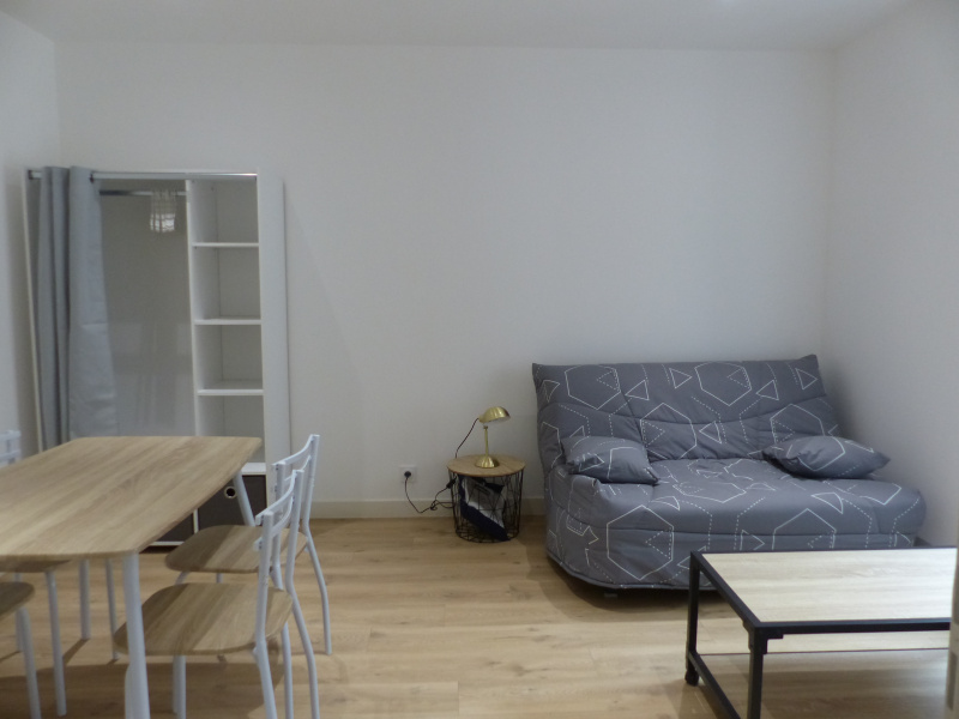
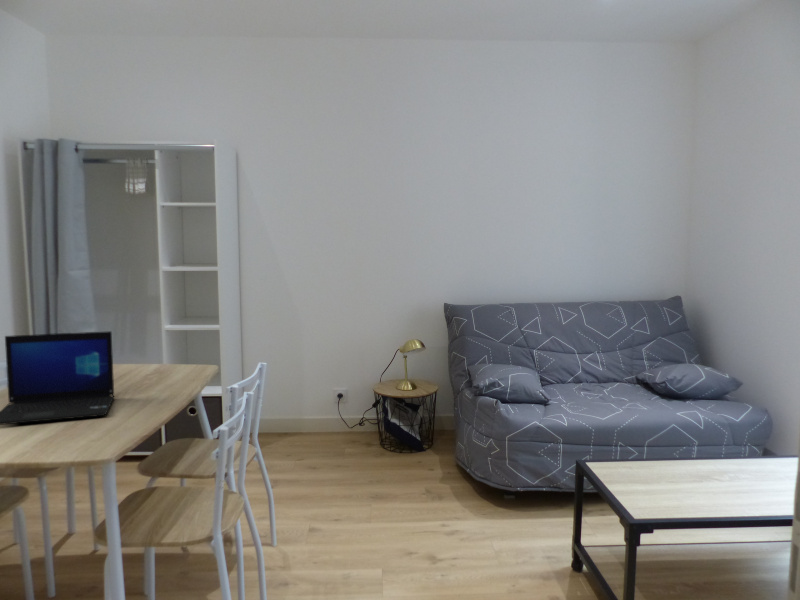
+ laptop (54, 375)
